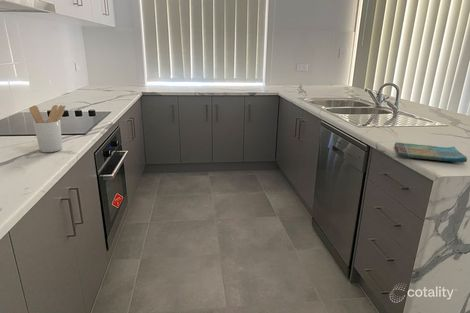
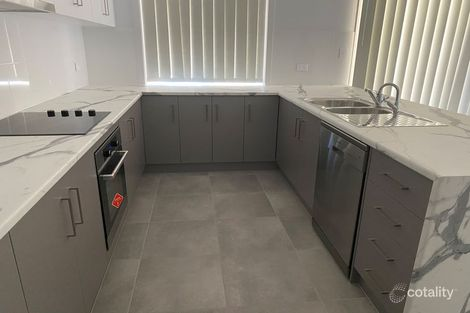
- dish towel (428, 151)
- utensil holder (52, 127)
